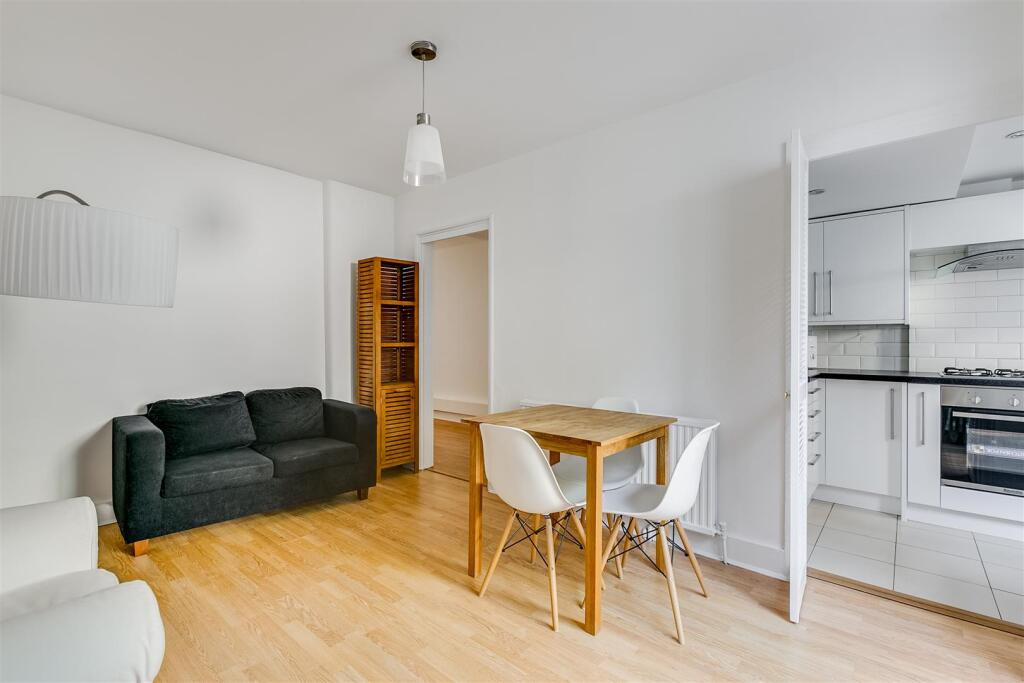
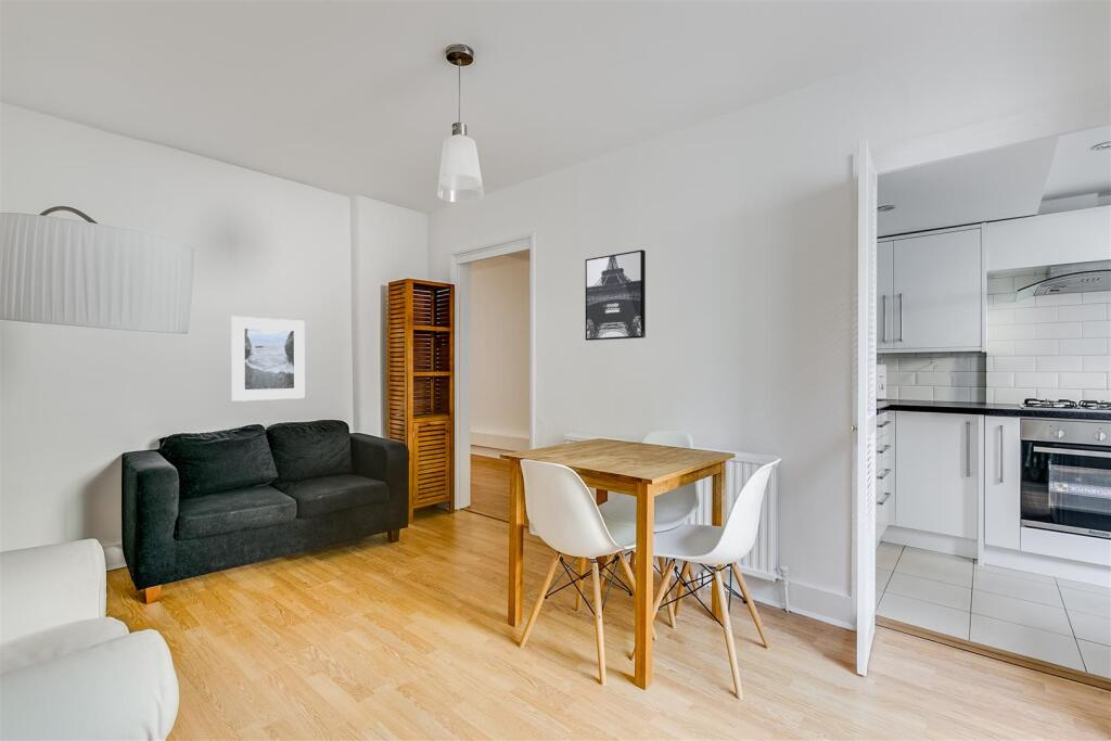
+ wall art (614, 296)
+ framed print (269, 359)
